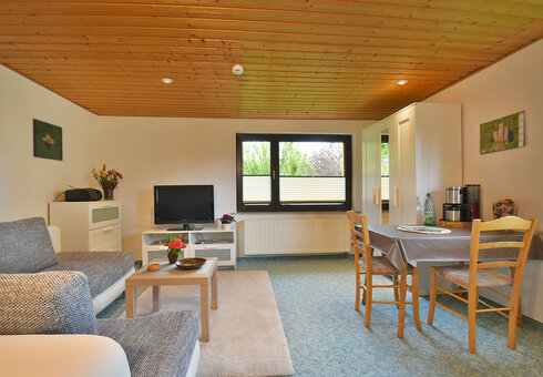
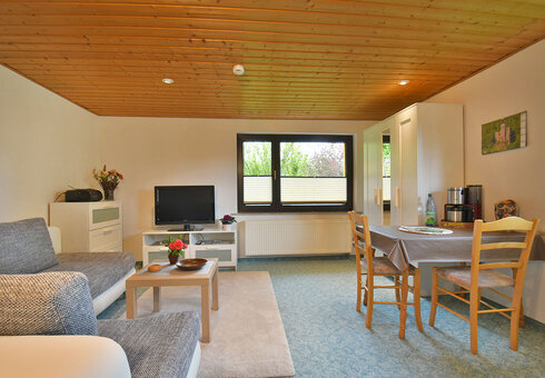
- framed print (49, 141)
